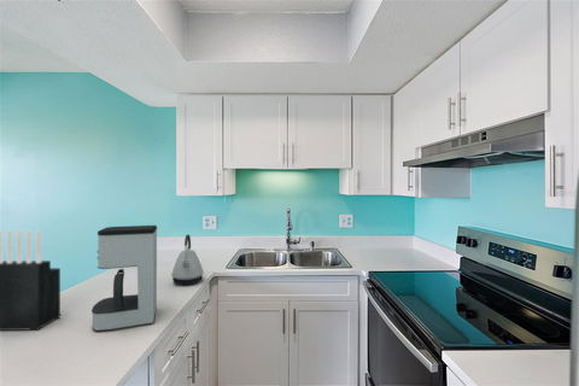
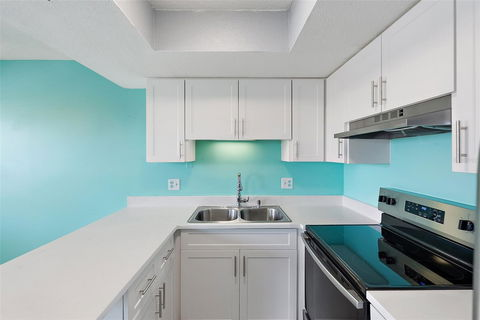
- coffee maker (123, 275)
- kettle (187, 258)
- knife block (28, 275)
